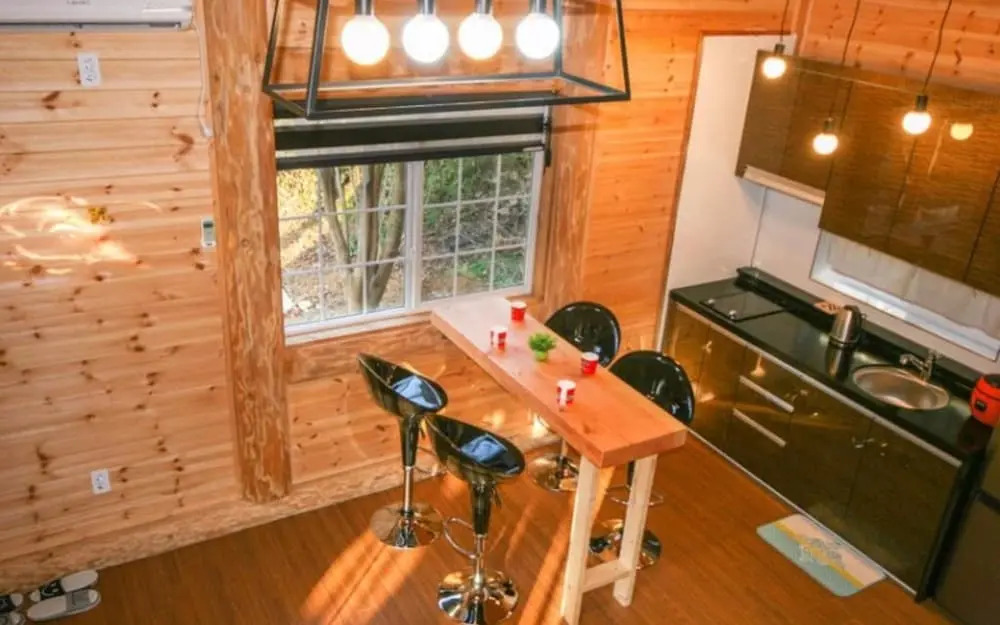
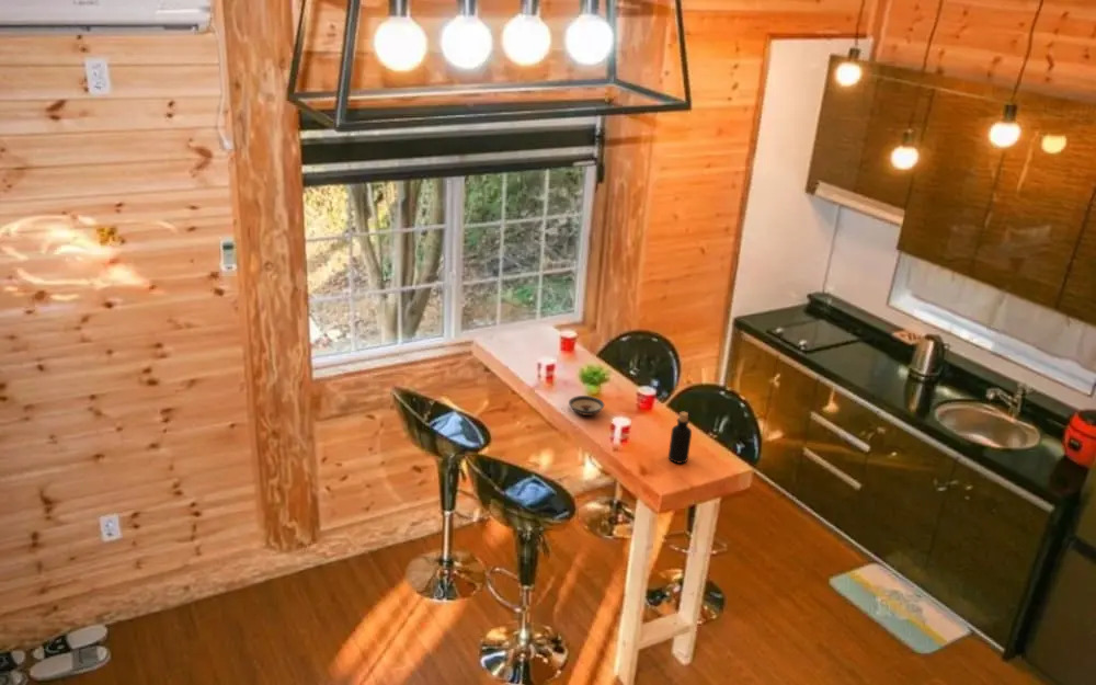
+ saucer (585, 407)
+ bottle (681, 436)
